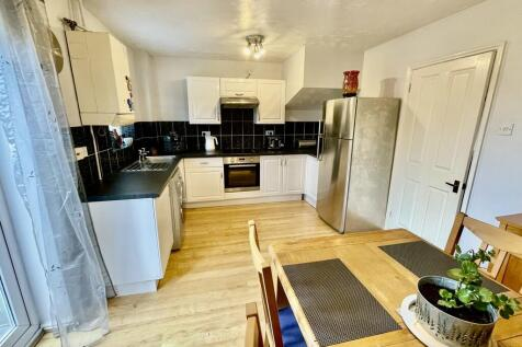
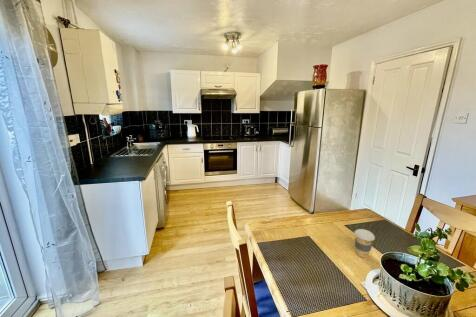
+ coffee cup (363, 243)
